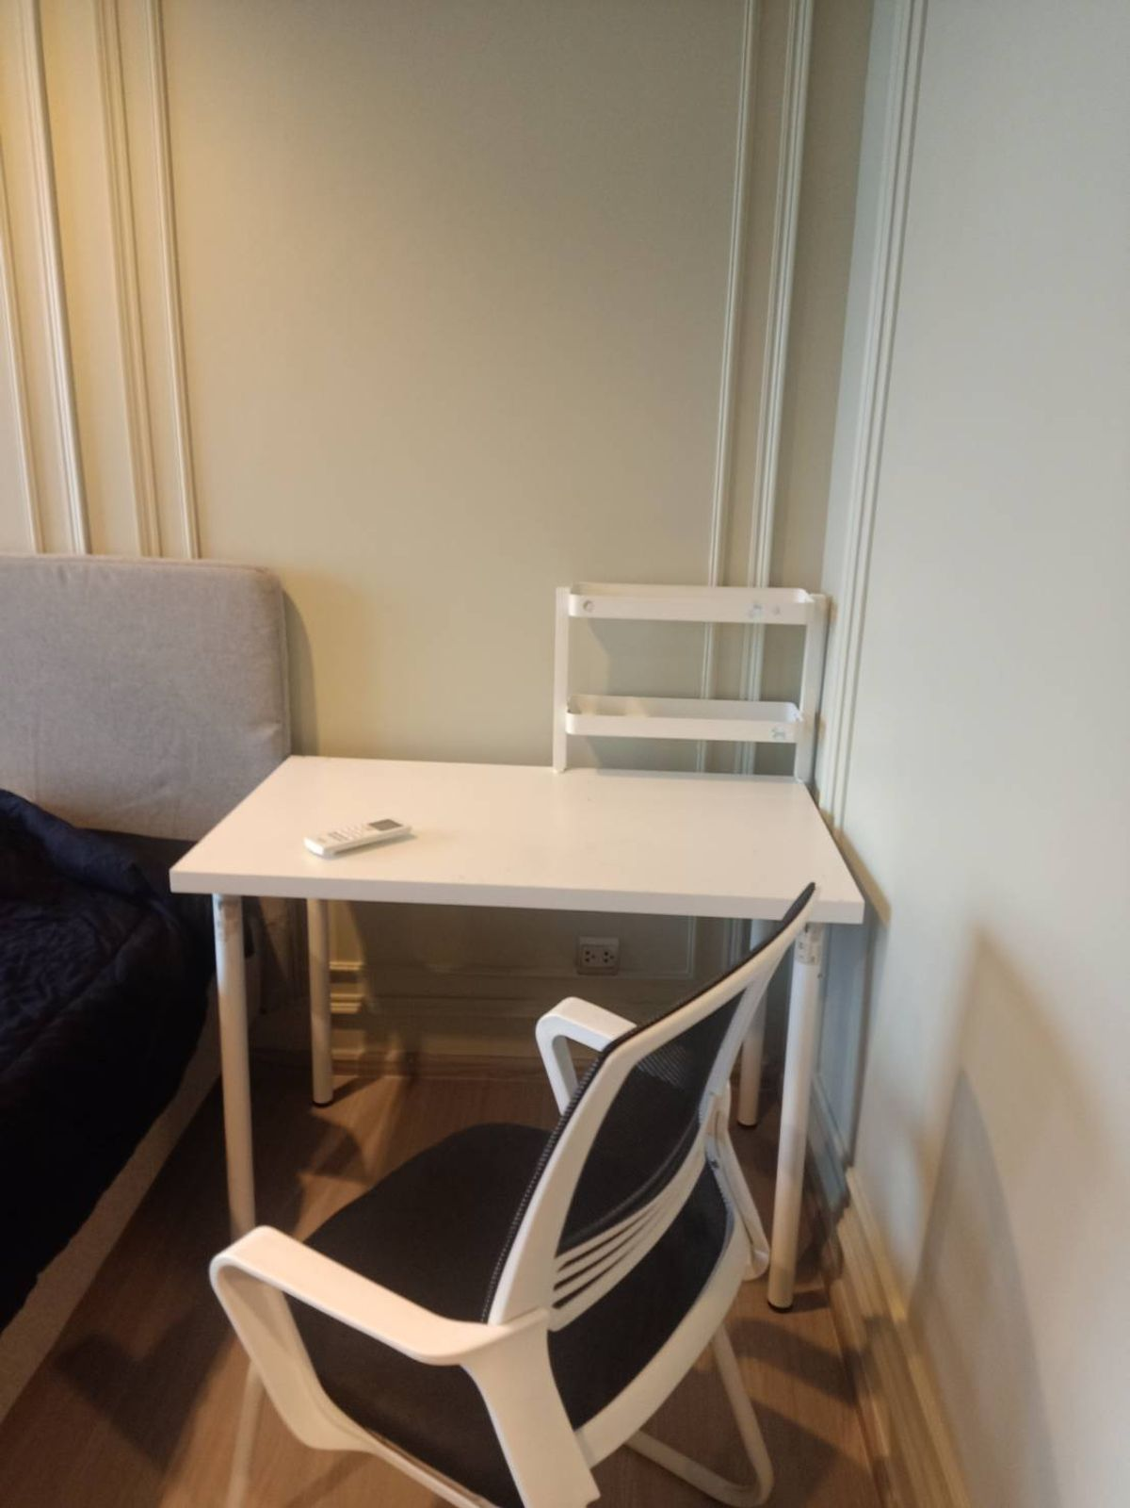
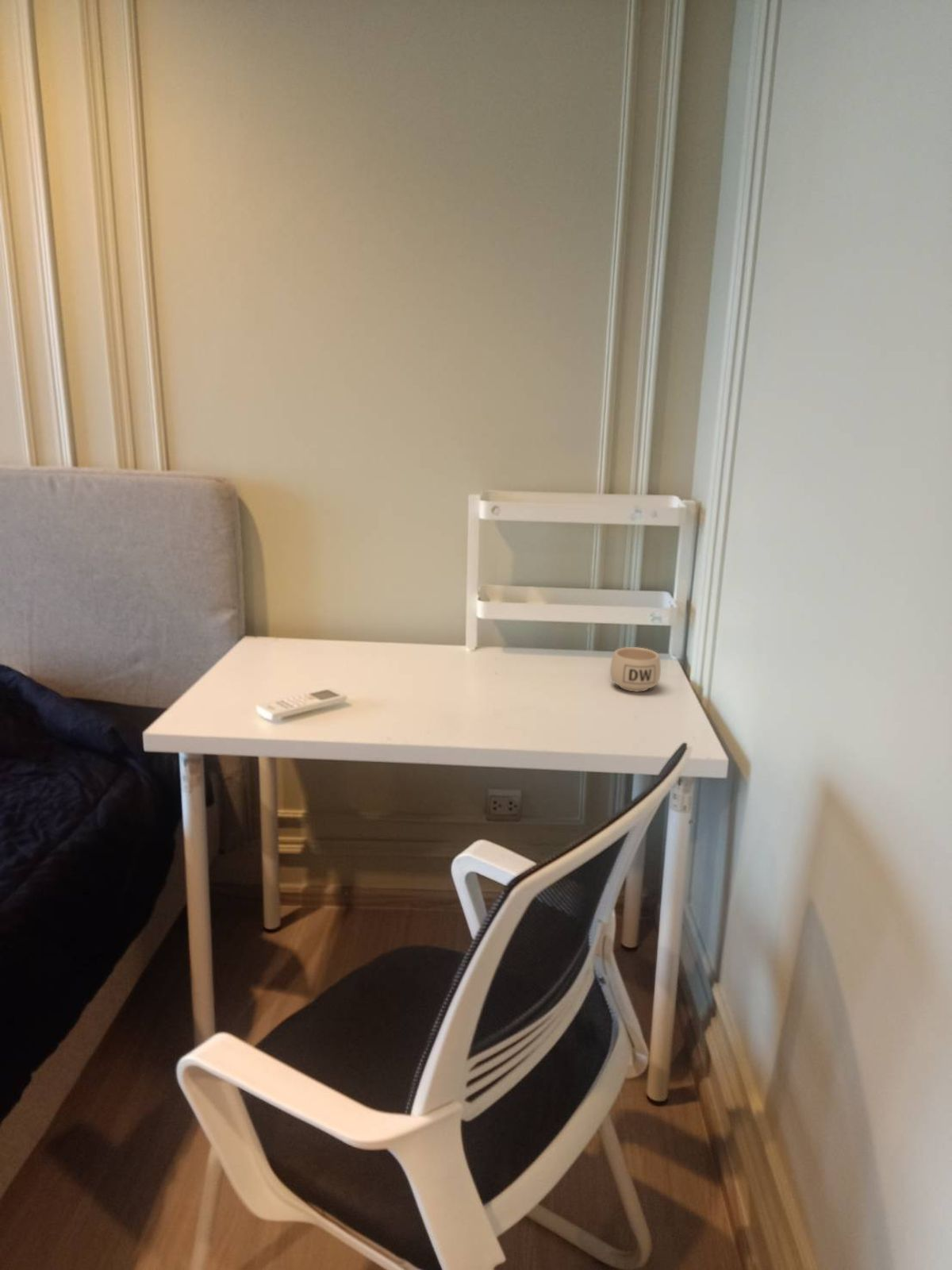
+ mug (634, 668)
